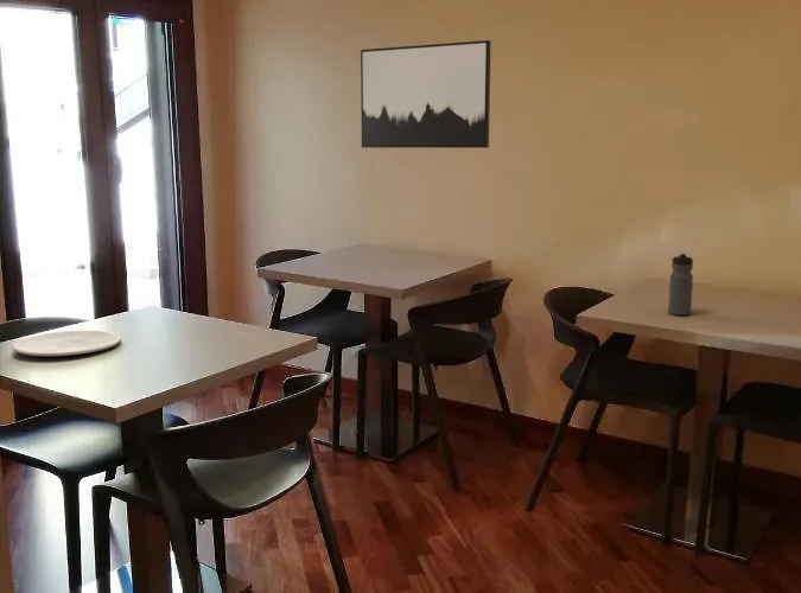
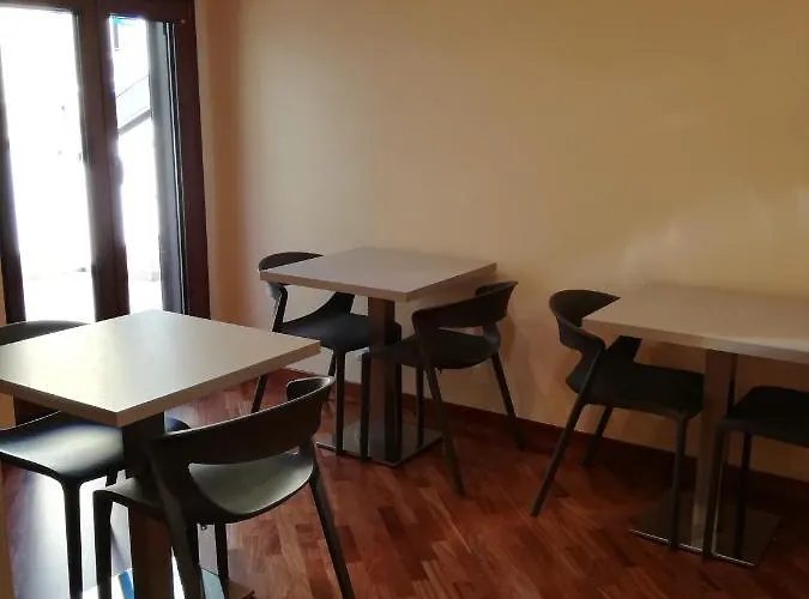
- water bottle (681, 282)
- plate (68, 344)
- wall art (422, 96)
